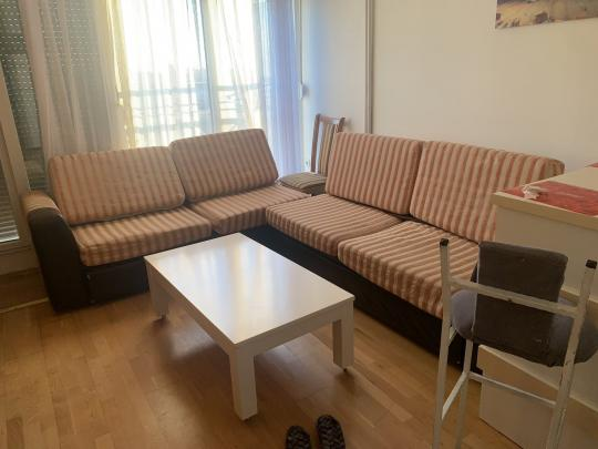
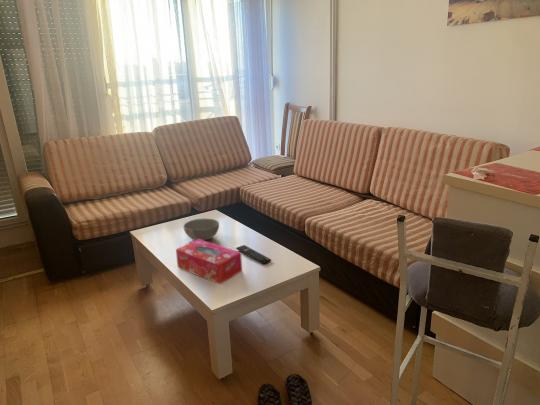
+ remote control (253, 254)
+ bowl (201, 231)
+ tissue box (208, 260)
